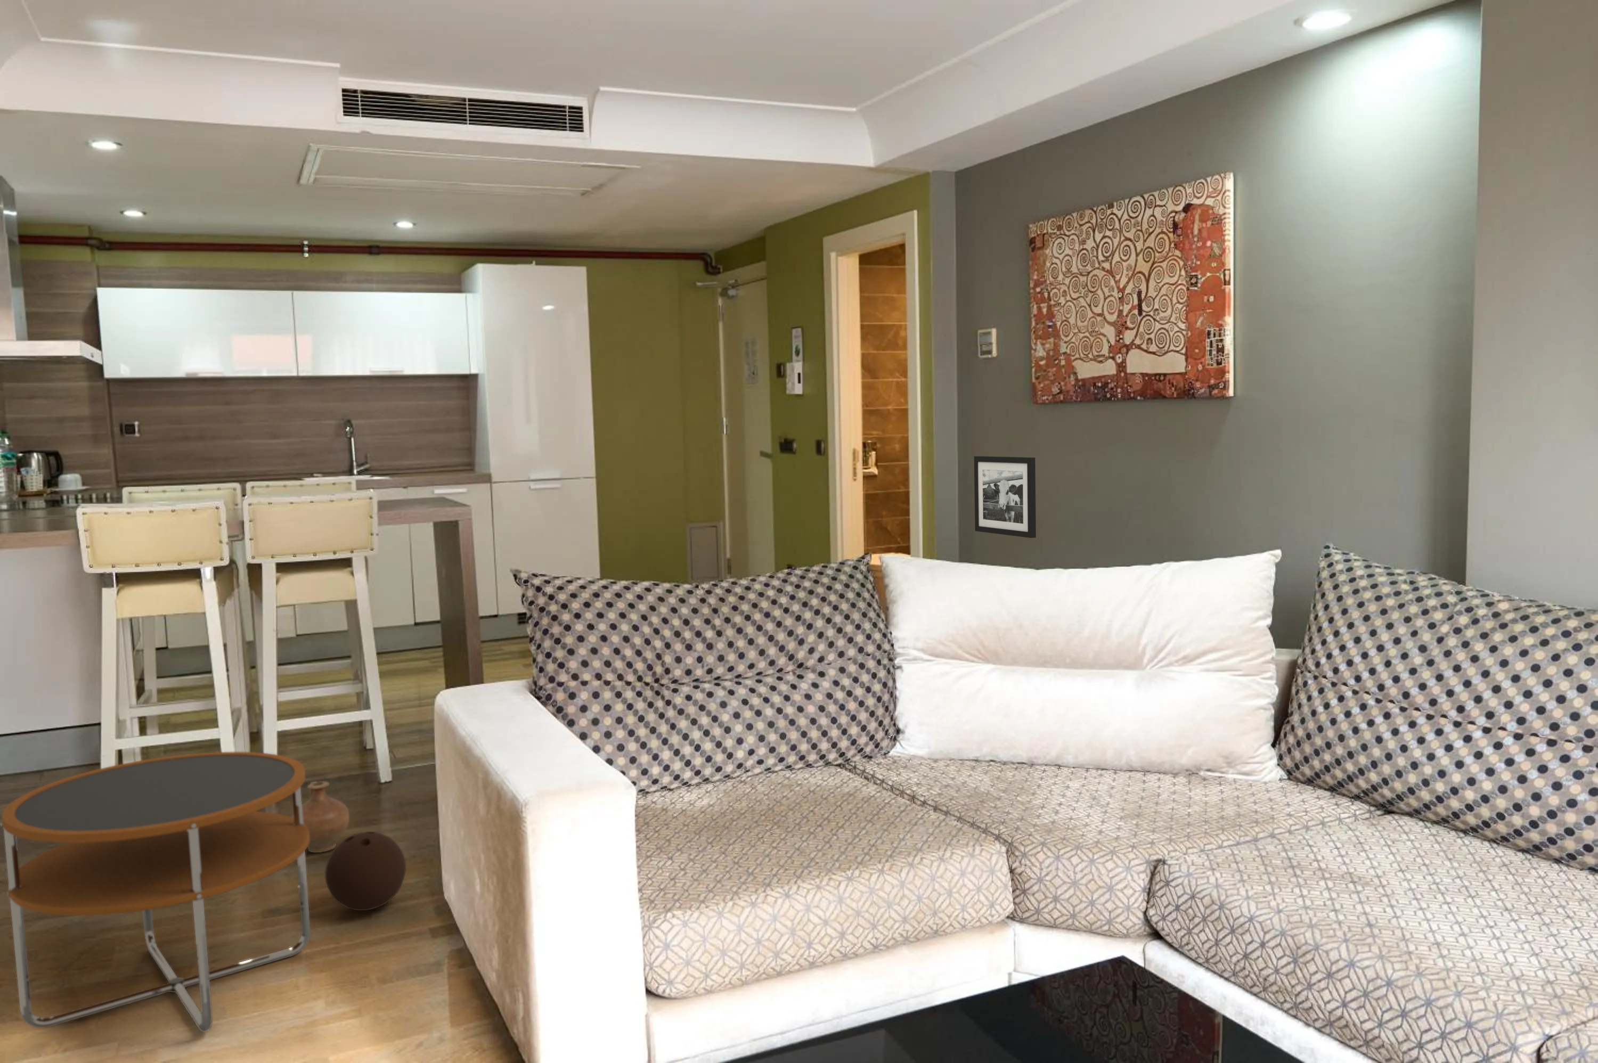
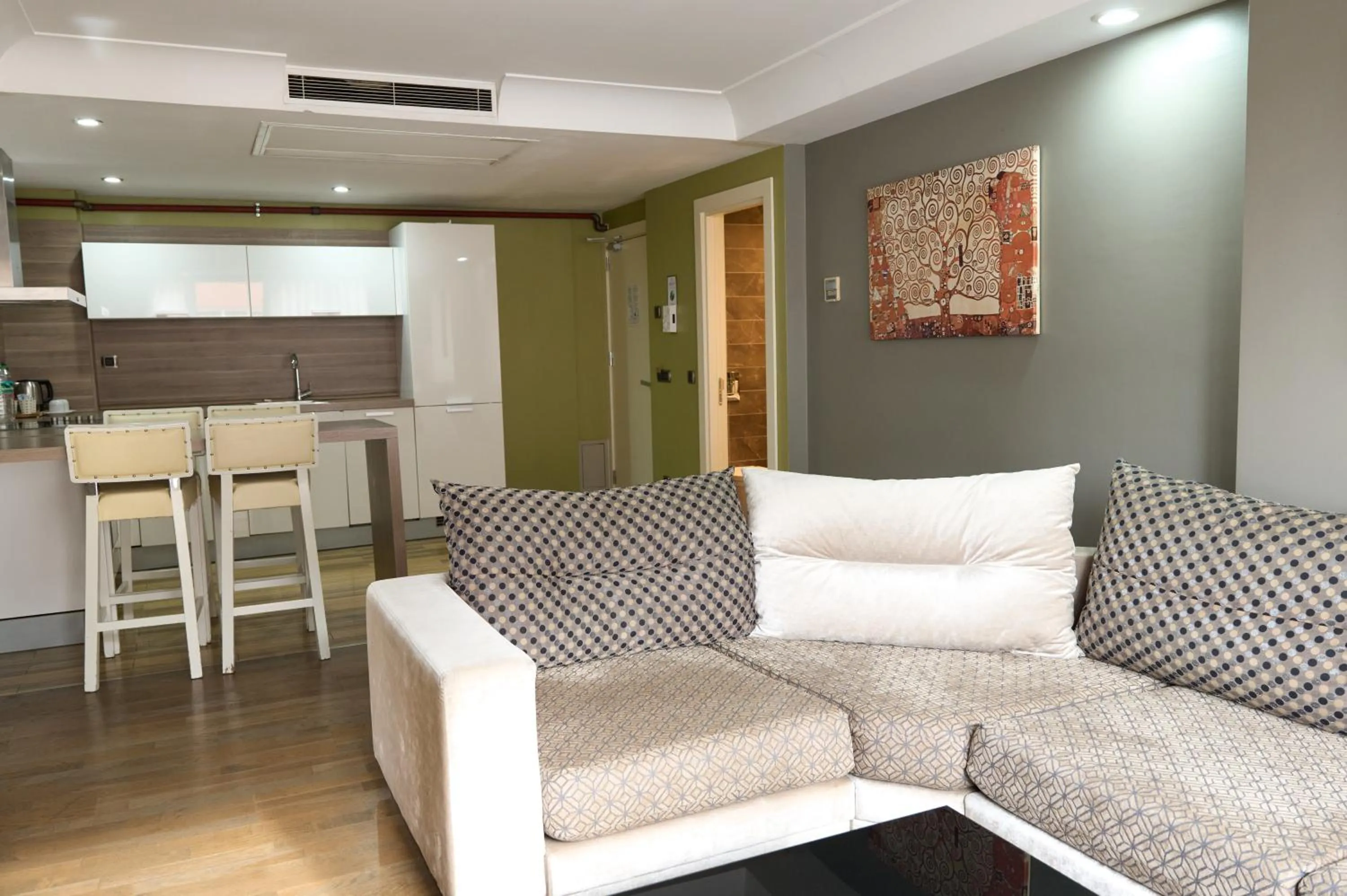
- ceramic jug (320, 816)
- ball (365, 871)
- picture frame (1004, 495)
- side table (168, 890)
